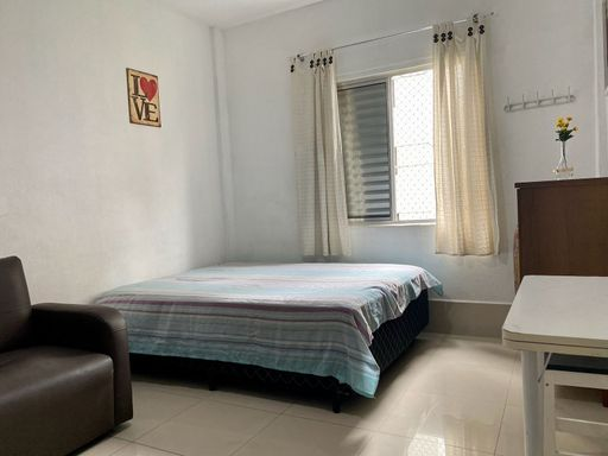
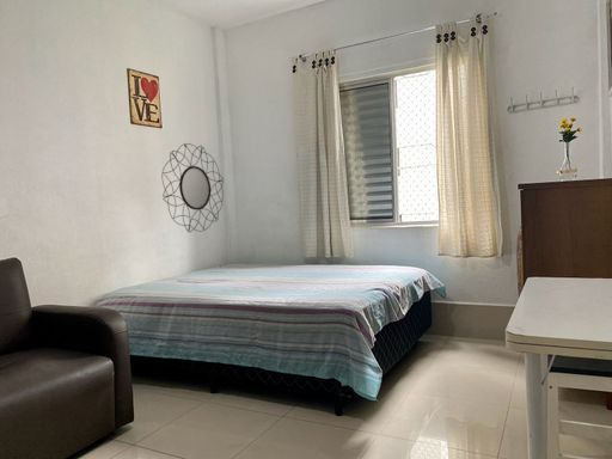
+ home mirror (195, 188)
